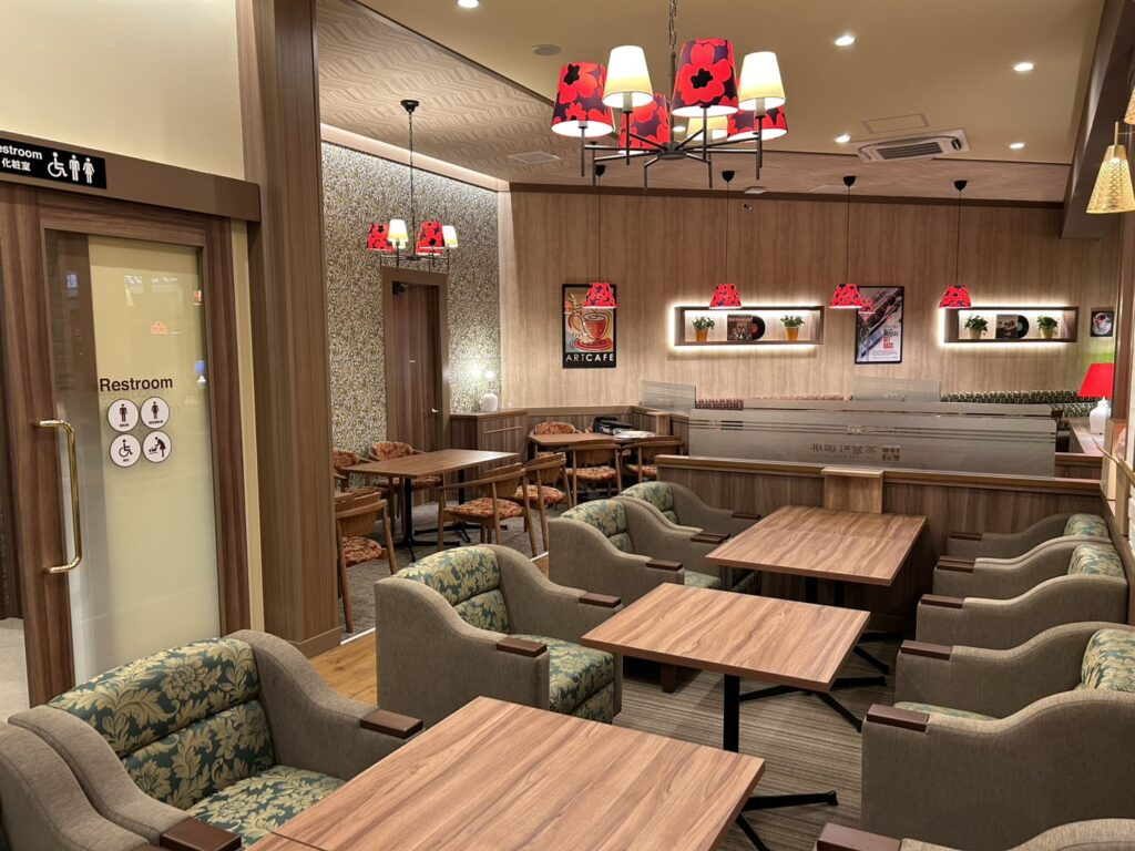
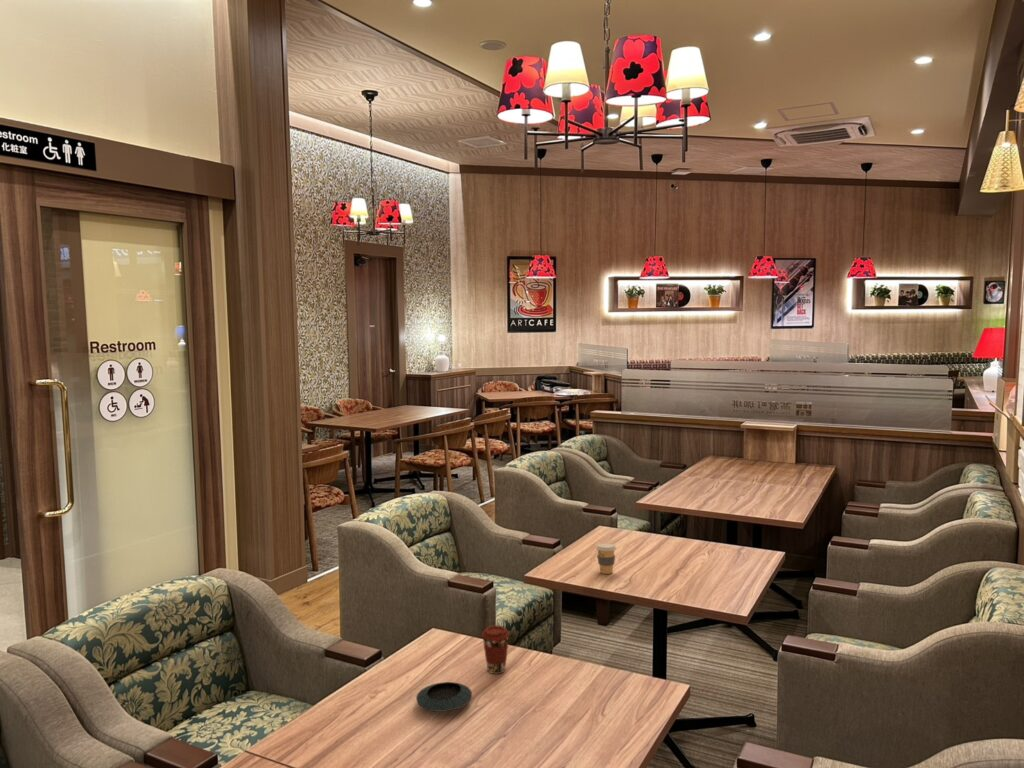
+ coffee cup (606, 558)
+ saucer (444, 694)
+ coffee cup (496, 649)
